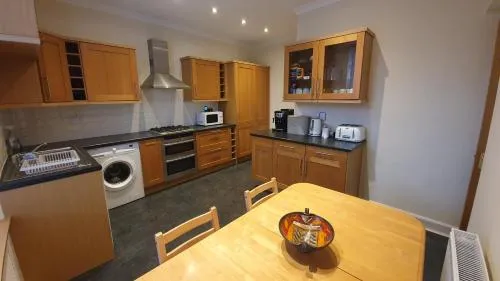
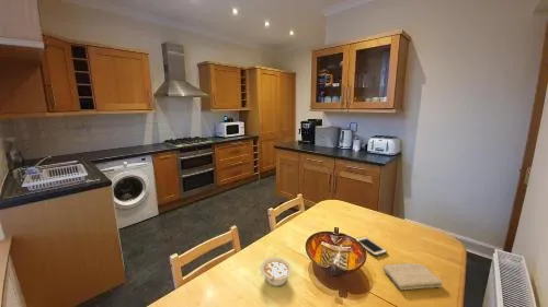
+ washcloth (411, 275)
+ legume (276, 272)
+ cell phone (369, 246)
